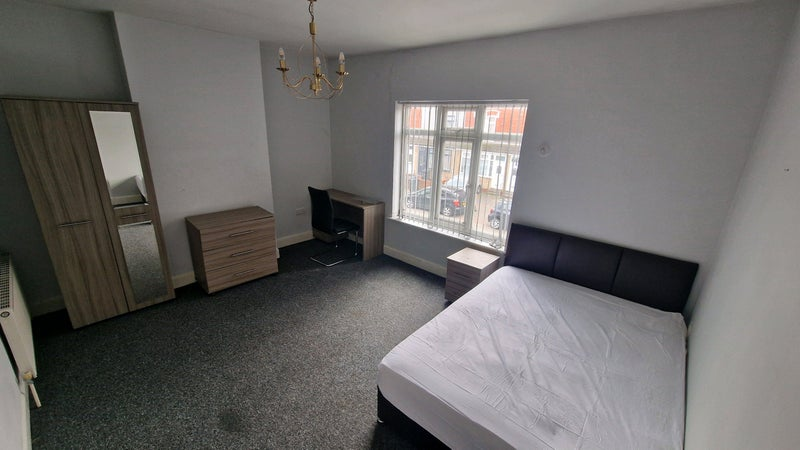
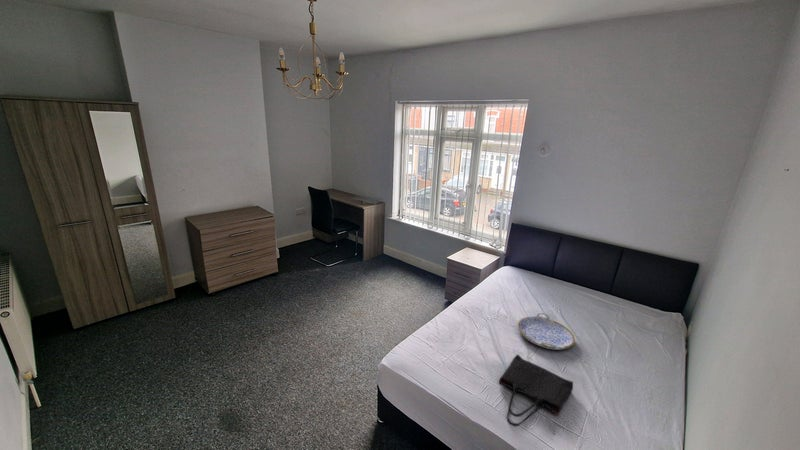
+ tote bag (529, 392)
+ serving tray (545, 331)
